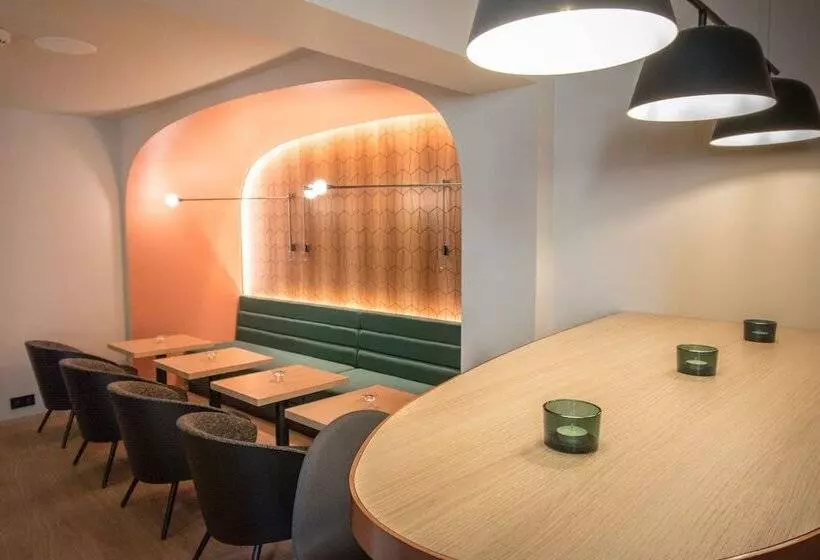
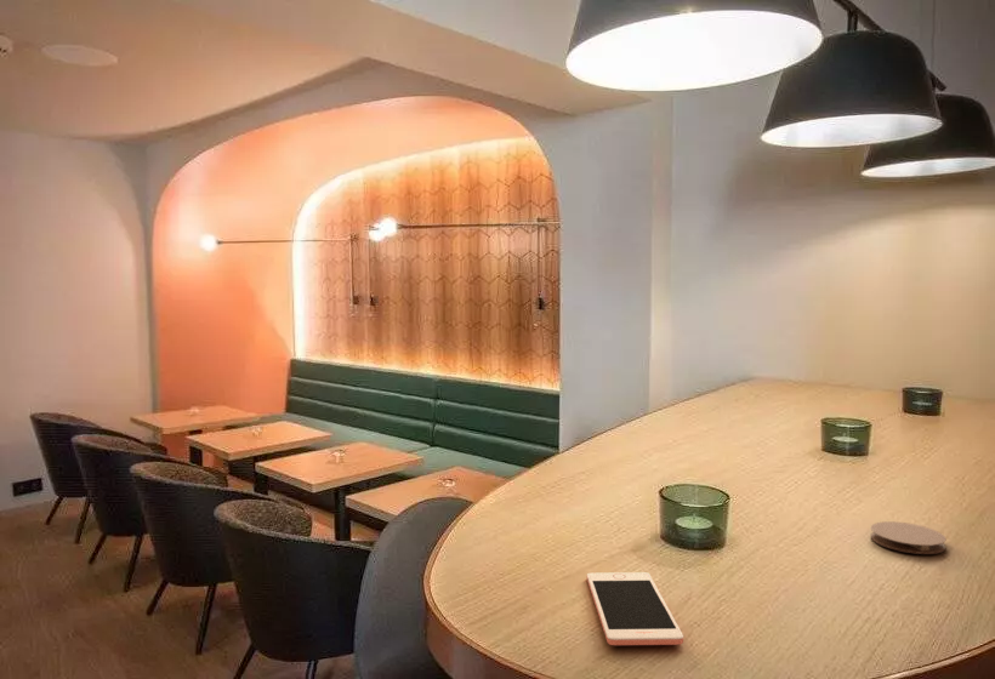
+ cell phone (630, 605)
+ coaster (906, 537)
